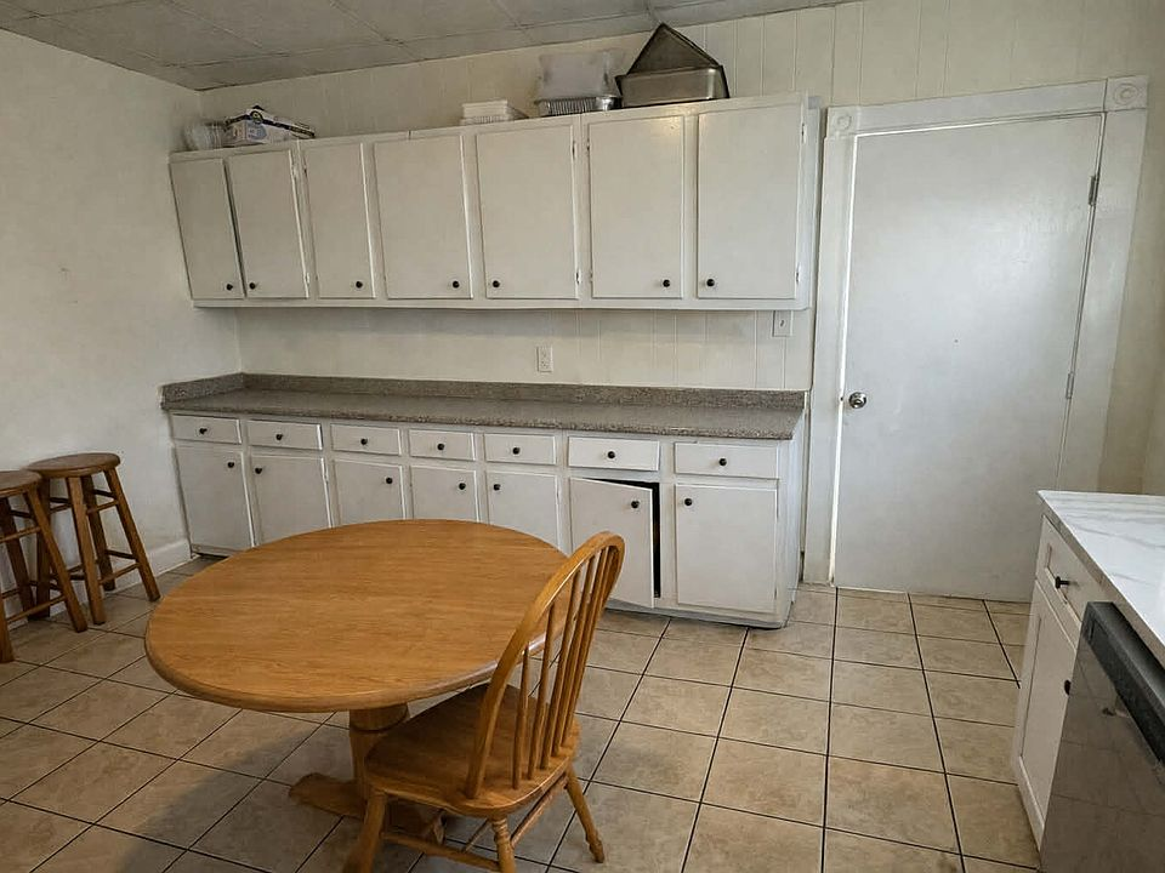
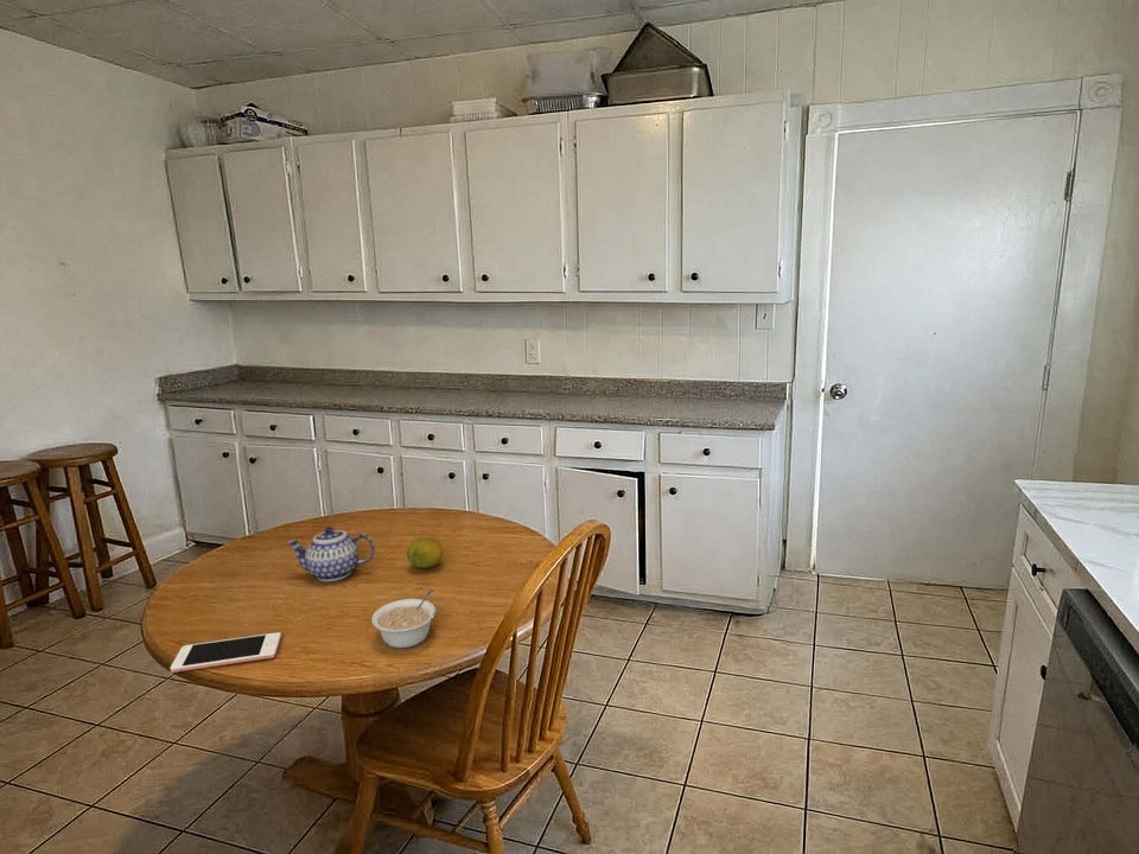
+ fruit (425, 552)
+ legume (405, 622)
+ cell phone (228, 651)
+ teapot (331, 550)
